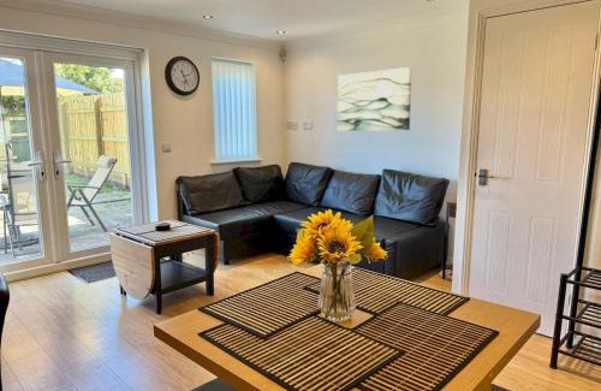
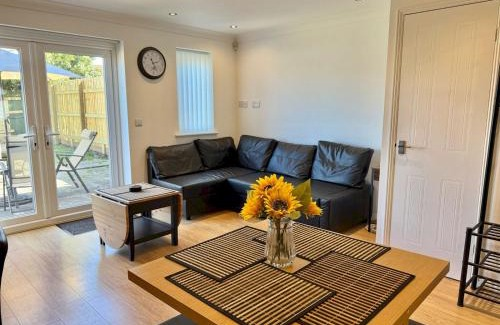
- wall art (371, 101)
